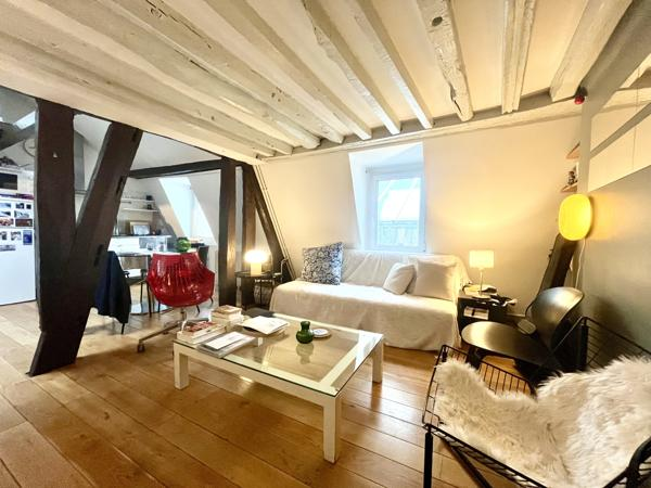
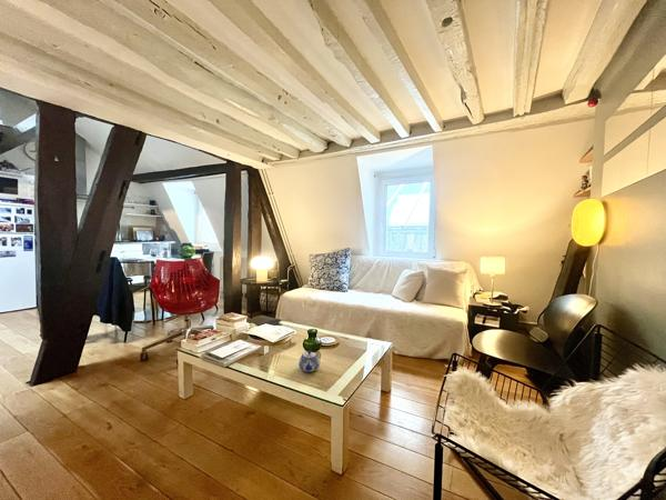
+ teapot (309, 360)
